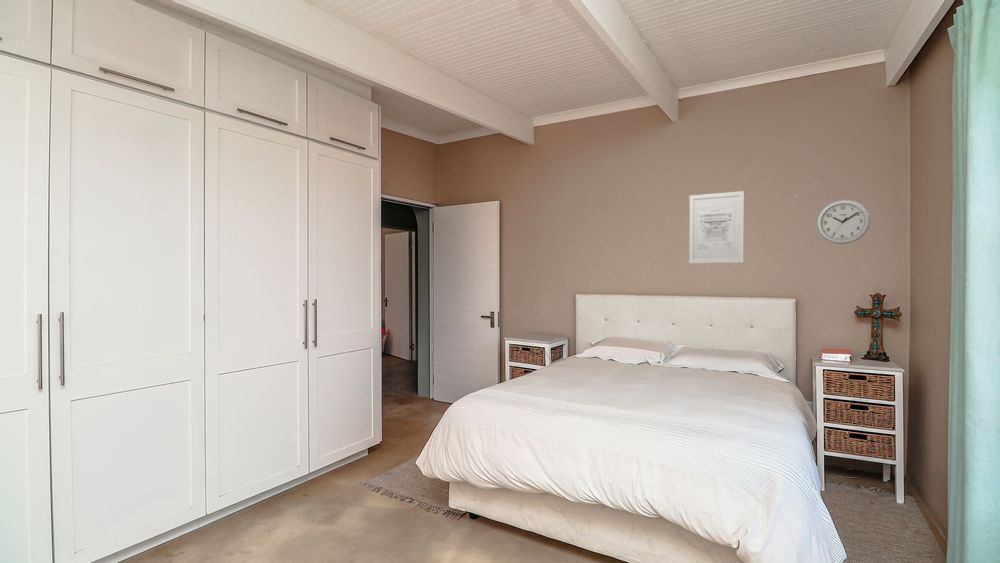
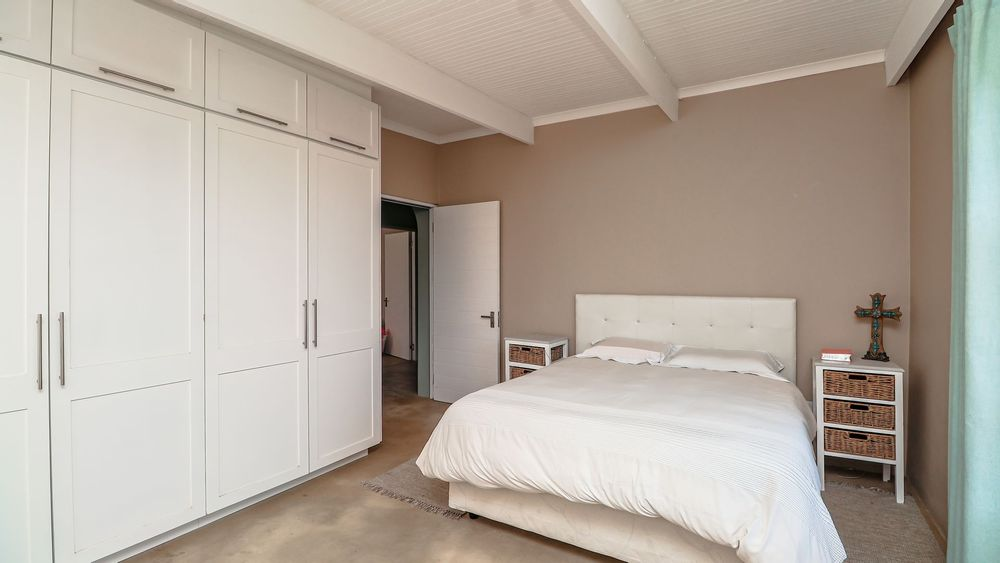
- wall clock (842, 221)
- wall art (715, 228)
